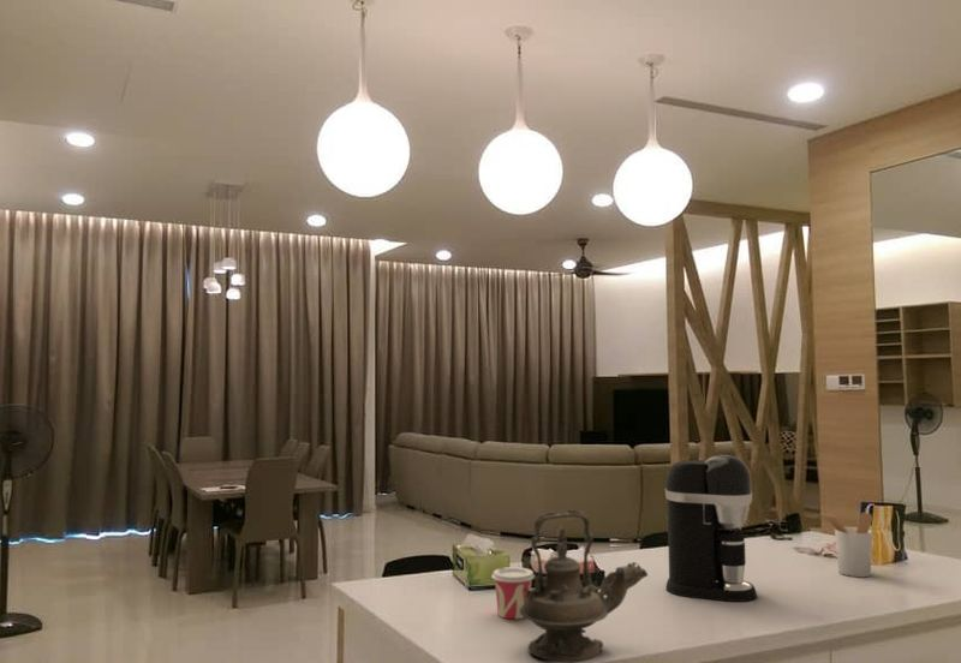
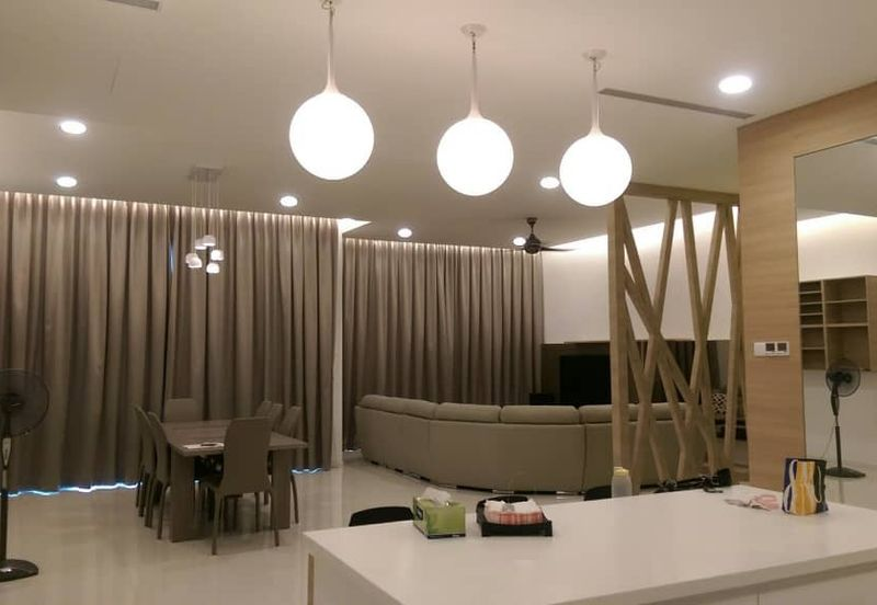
- teapot (586, 578)
- coffee maker (708, 522)
- utensil holder (846, 542)
- cup (513, 592)
